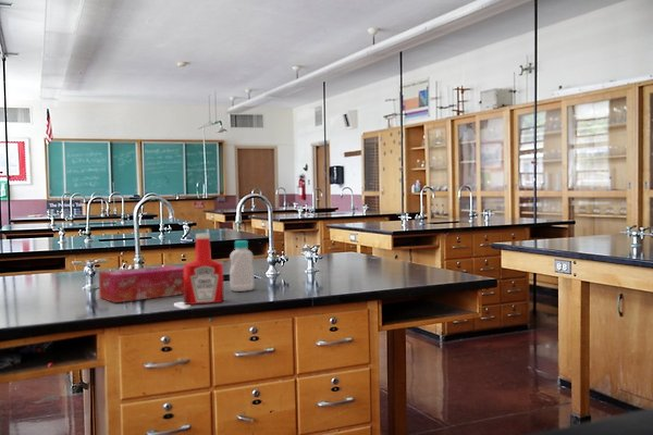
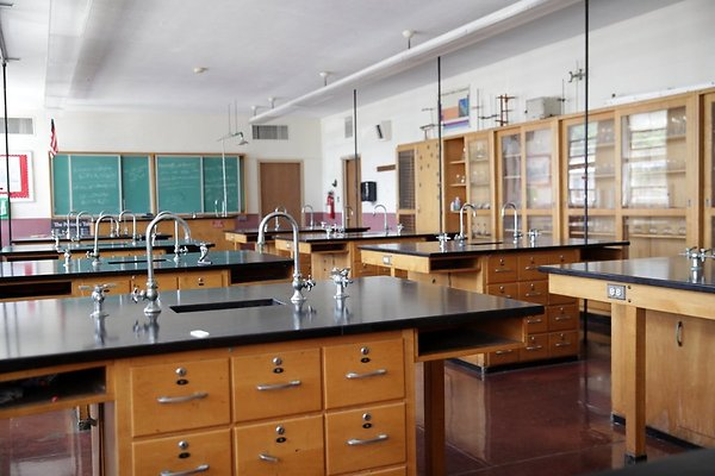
- soap bottle (202, 268)
- bottle (242, 265)
- tissue box (144, 283)
